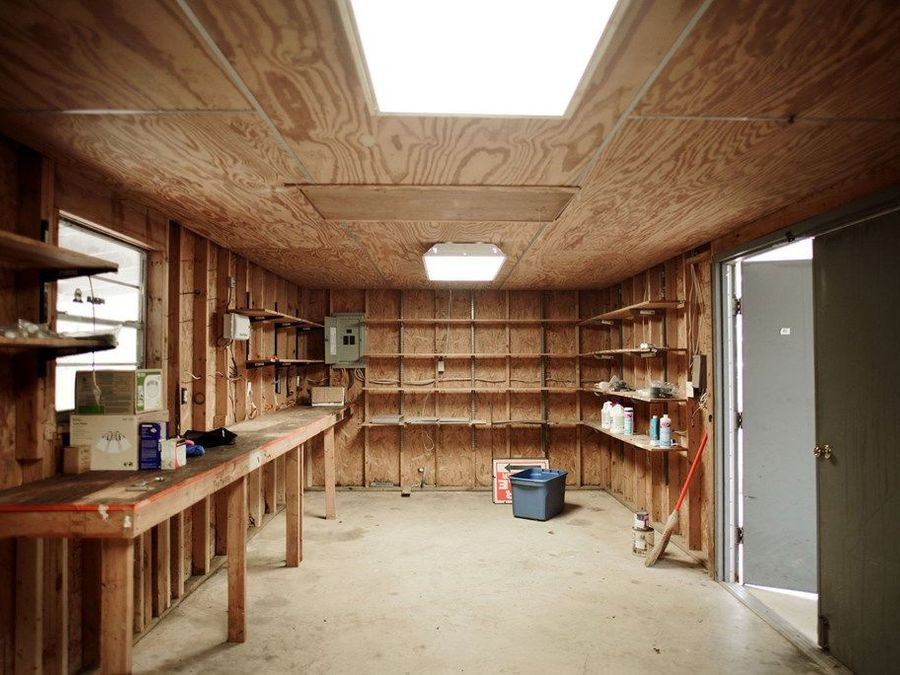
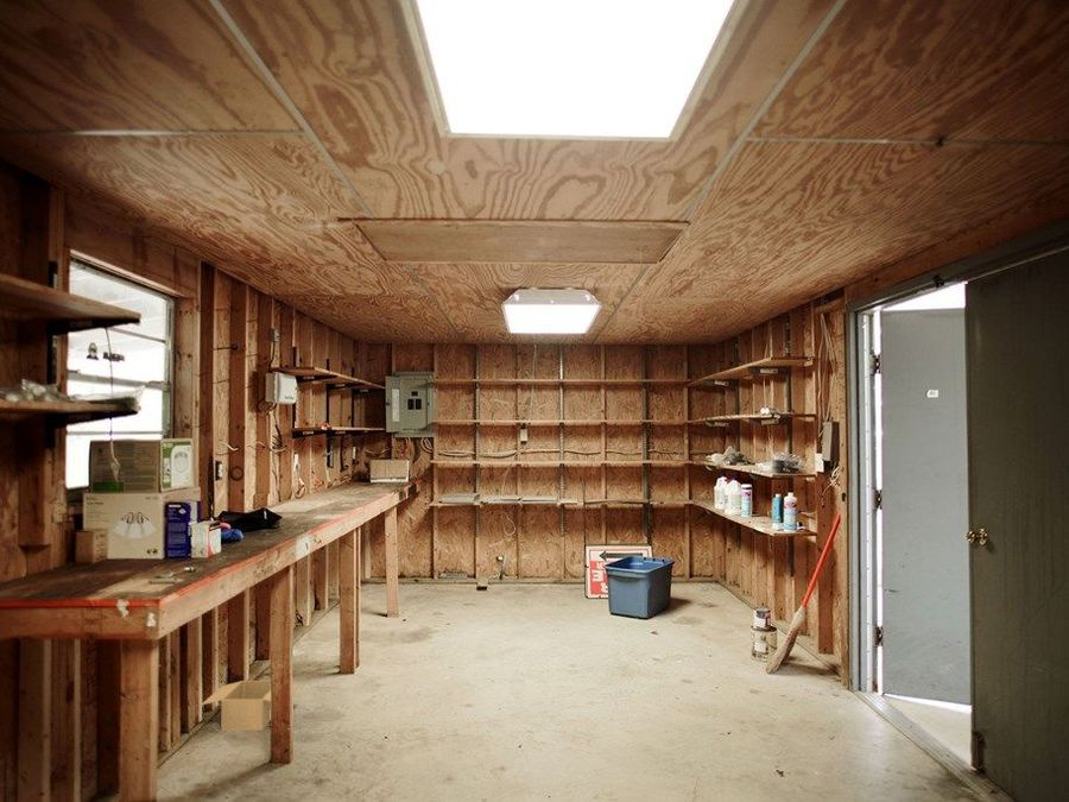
+ cardboard box (252, 705)
